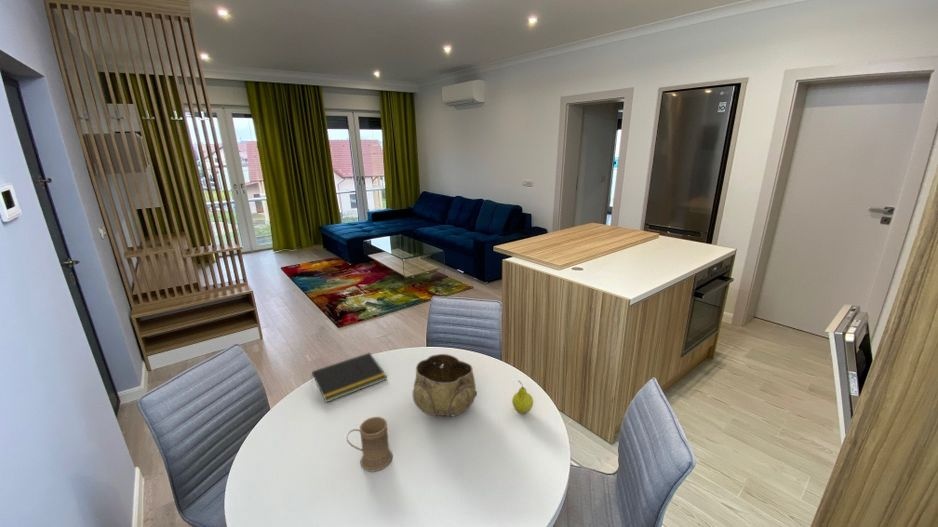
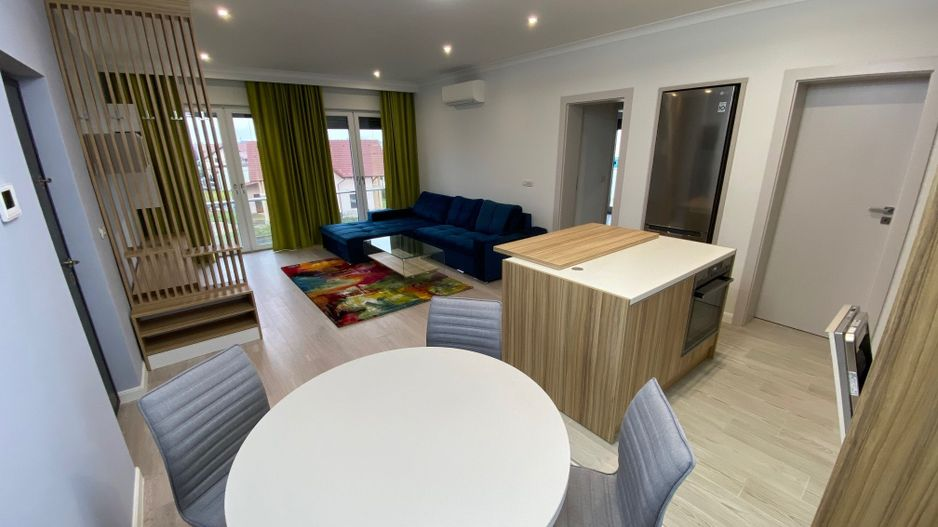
- decorative bowl (443, 387)
- notepad (349, 375)
- mug (369, 443)
- fruit (523, 395)
